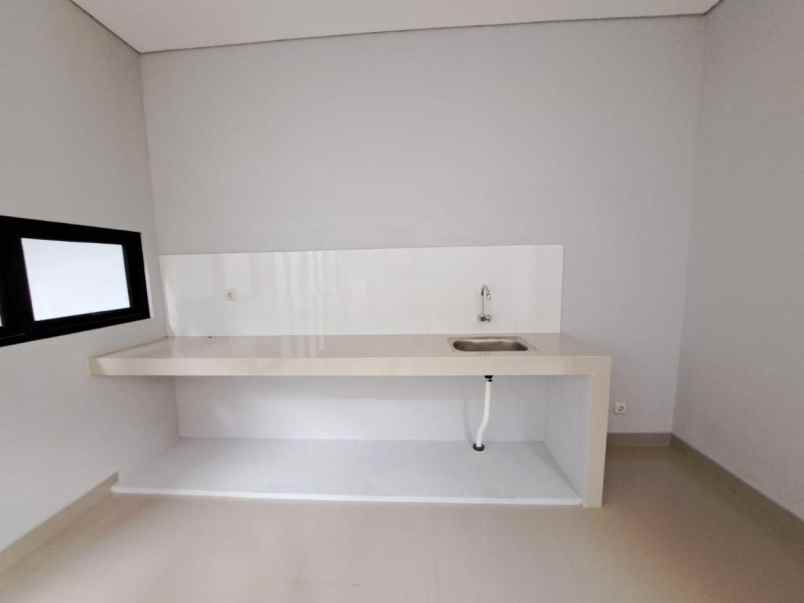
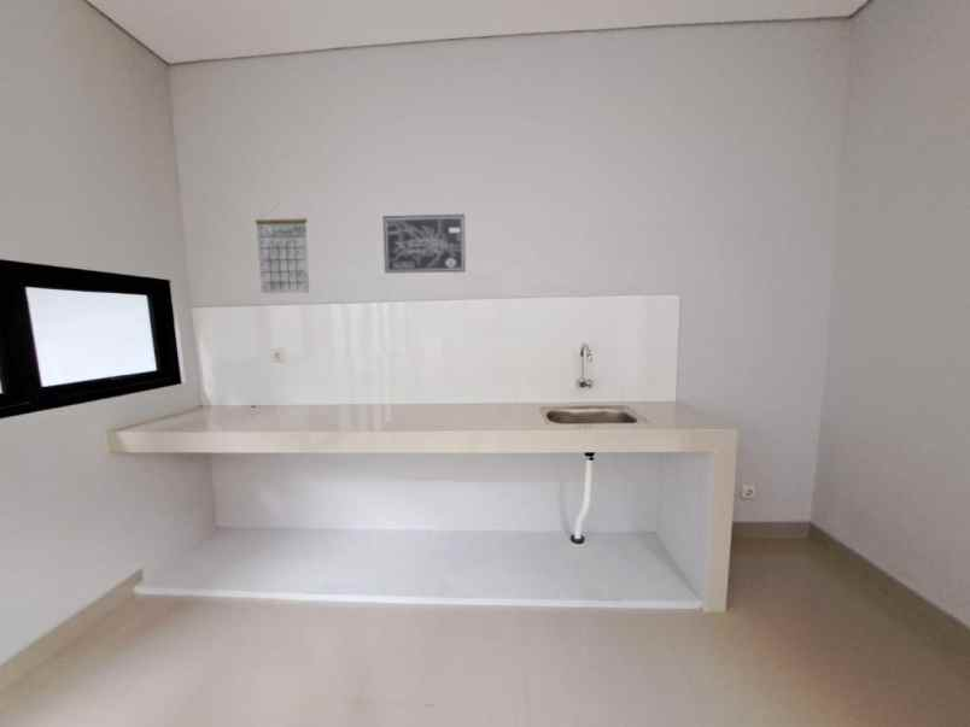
+ calendar (282, 247)
+ wall art (423, 244)
